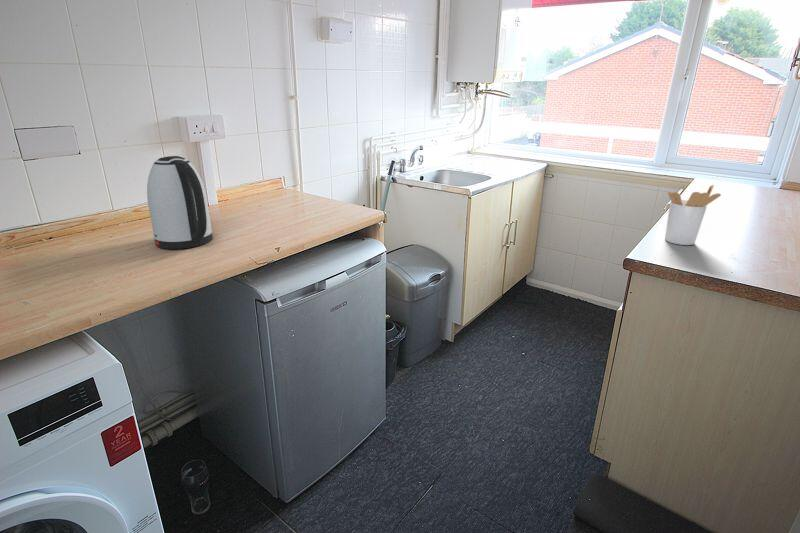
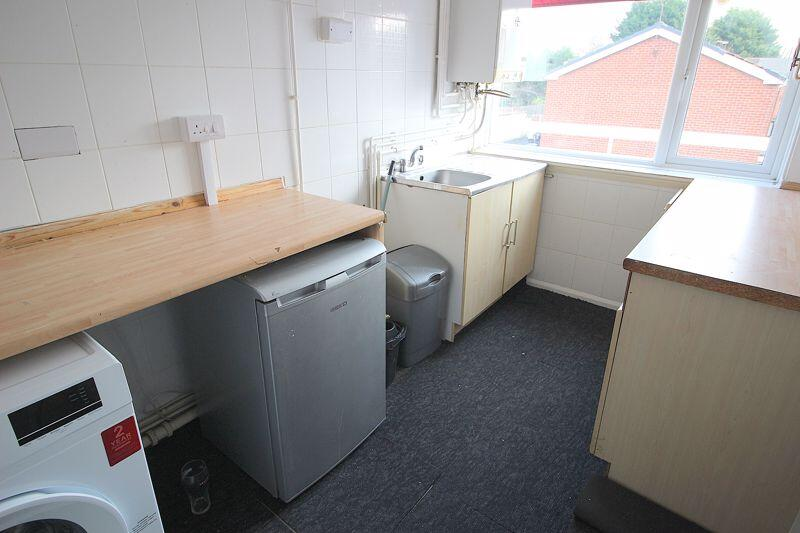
- utensil holder (690, 215)
- kettle (182, 201)
